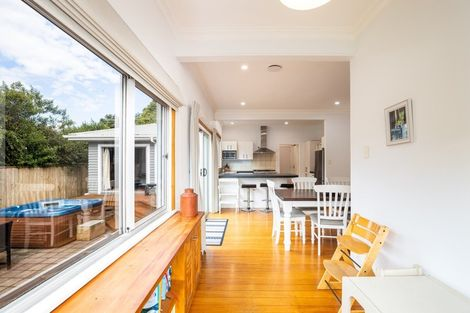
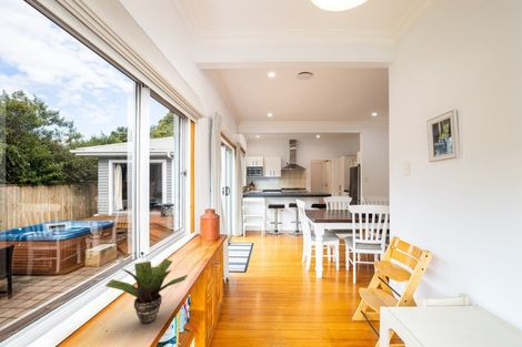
+ potted plant (149, 290)
